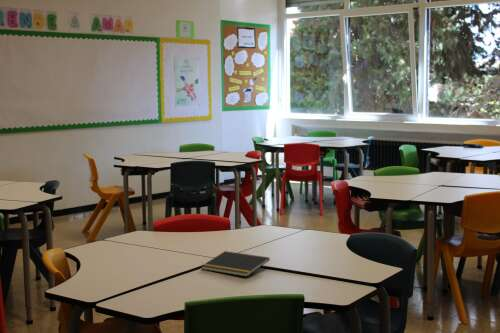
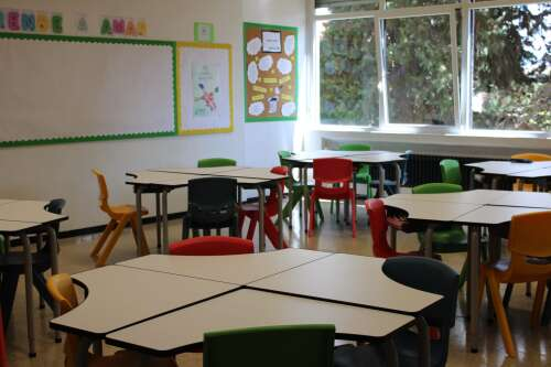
- notepad (235, 263)
